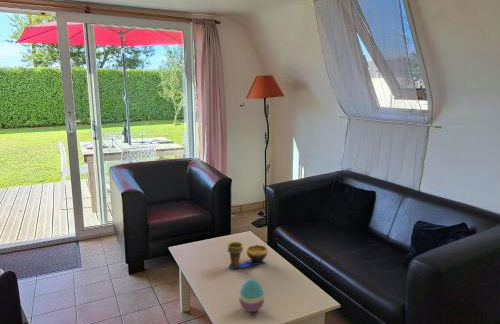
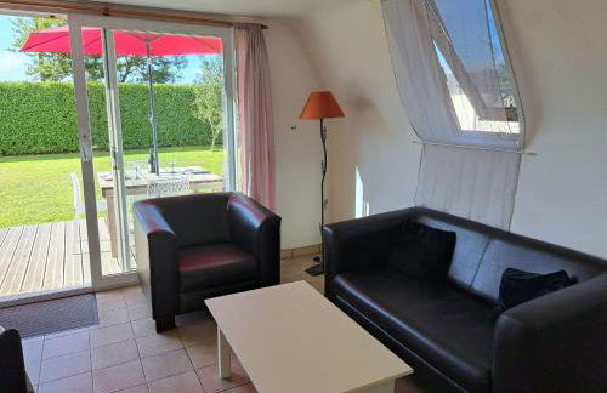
- decorative egg (251, 295)
- decorative bowl (247, 253)
